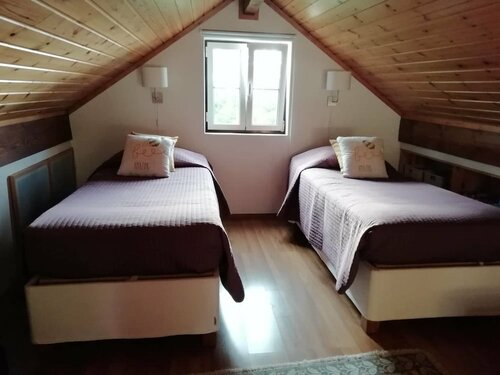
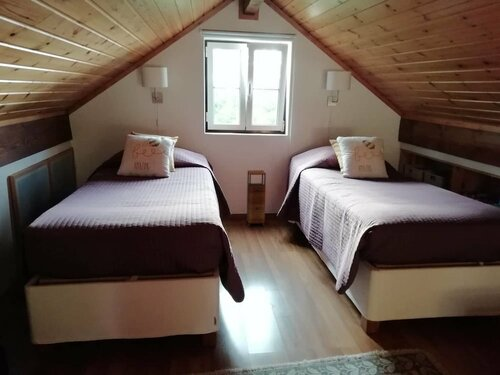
+ storage cabinet (255, 198)
